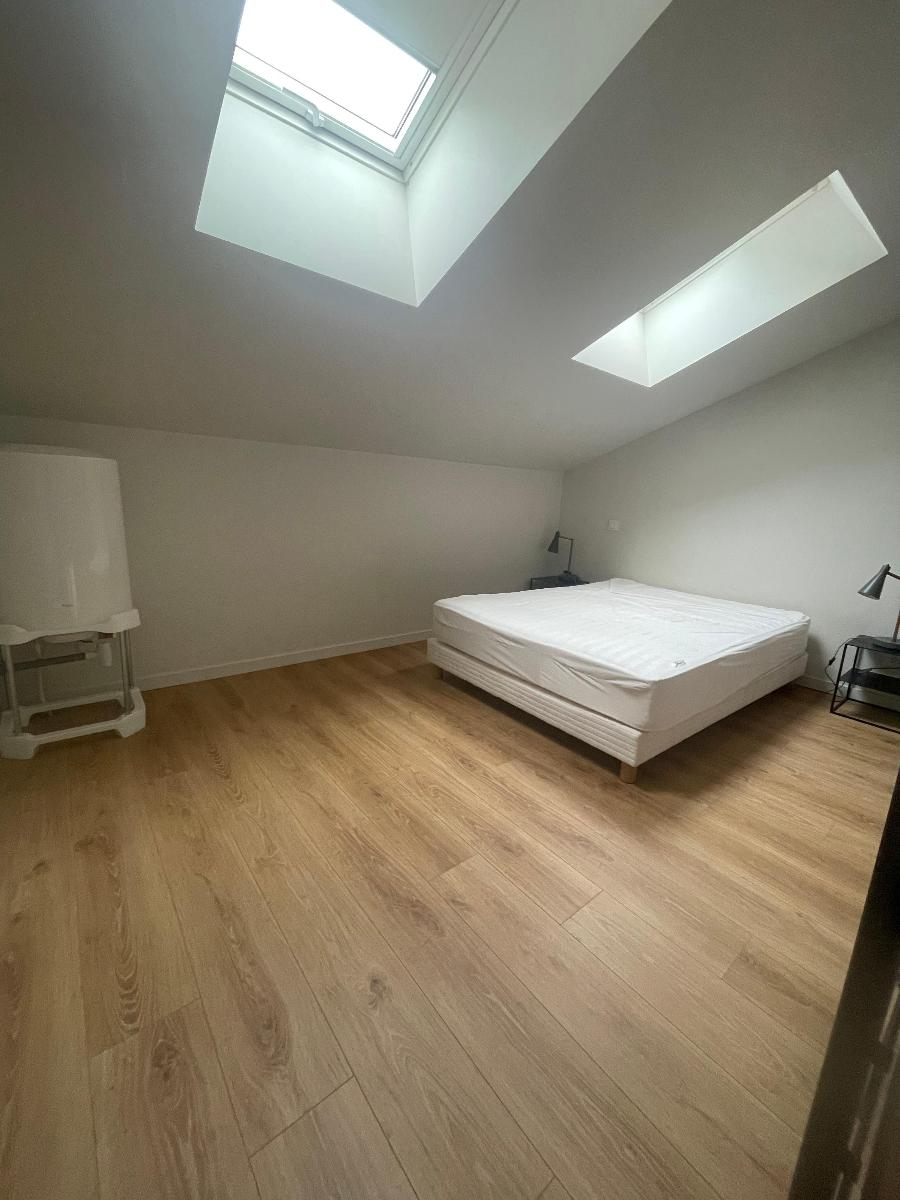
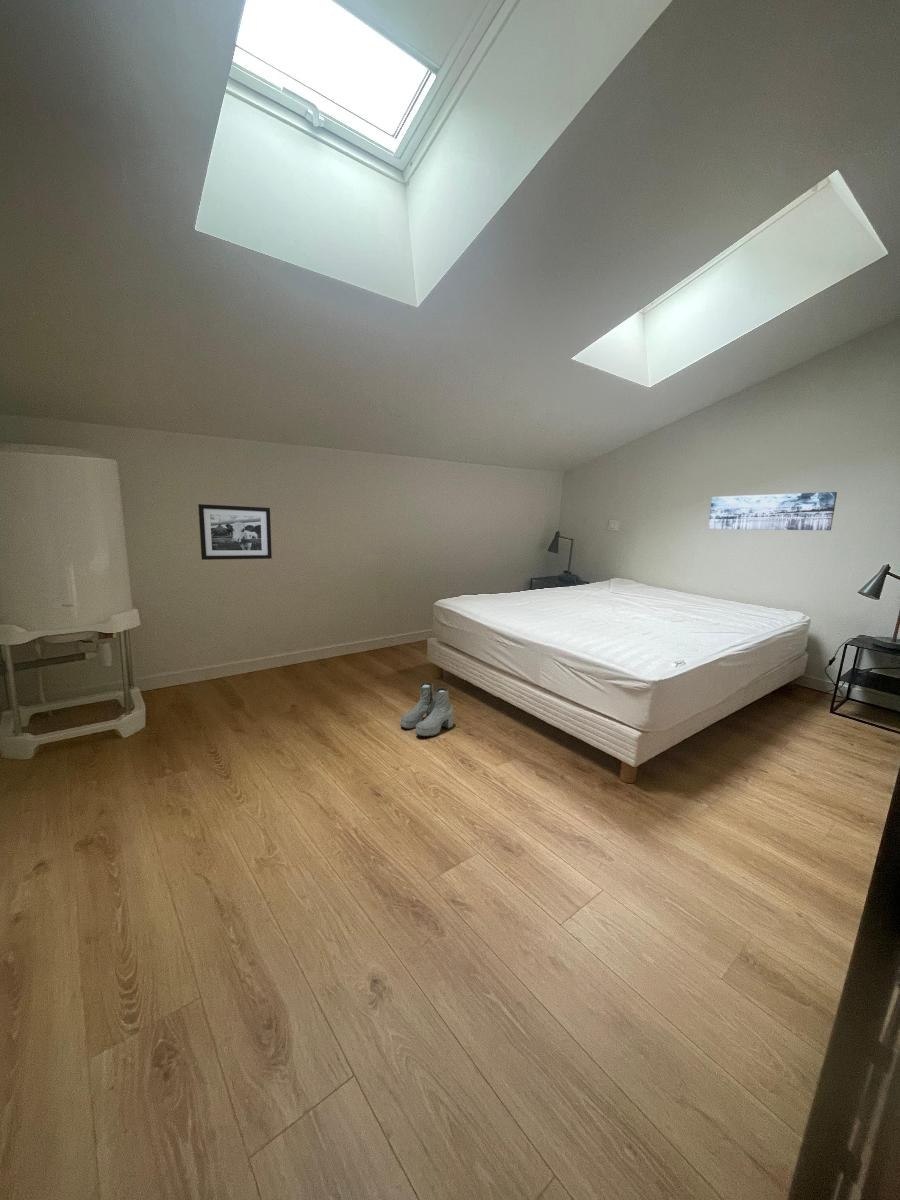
+ wall art (766, 512)
+ boots (427, 707)
+ picture frame (236, 532)
